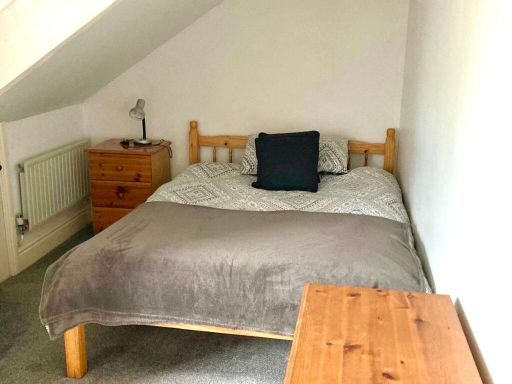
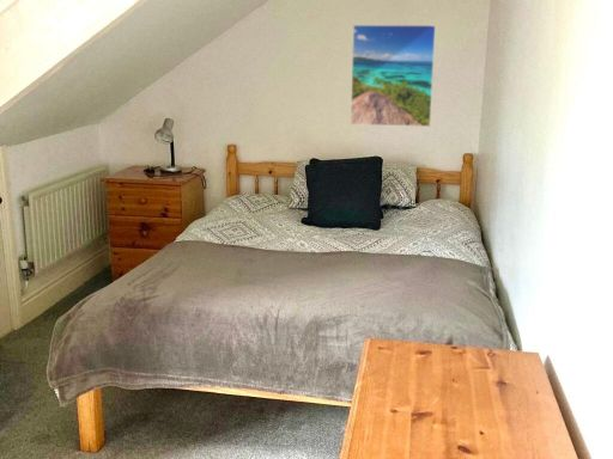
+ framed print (392, 75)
